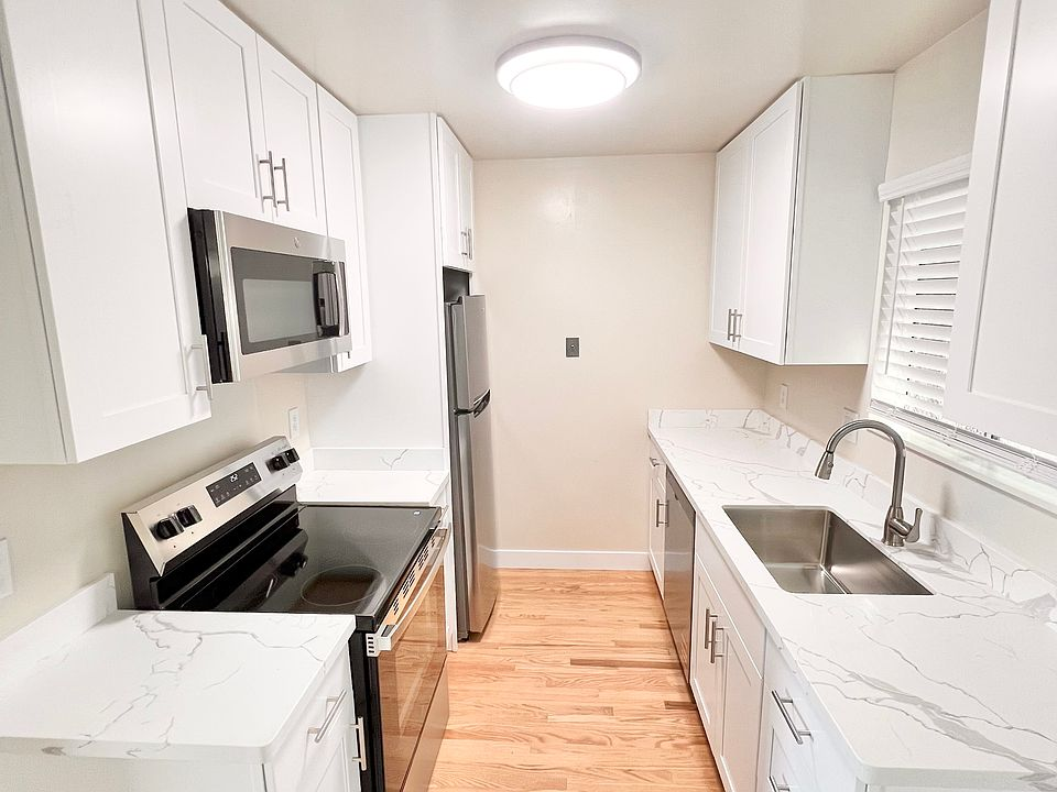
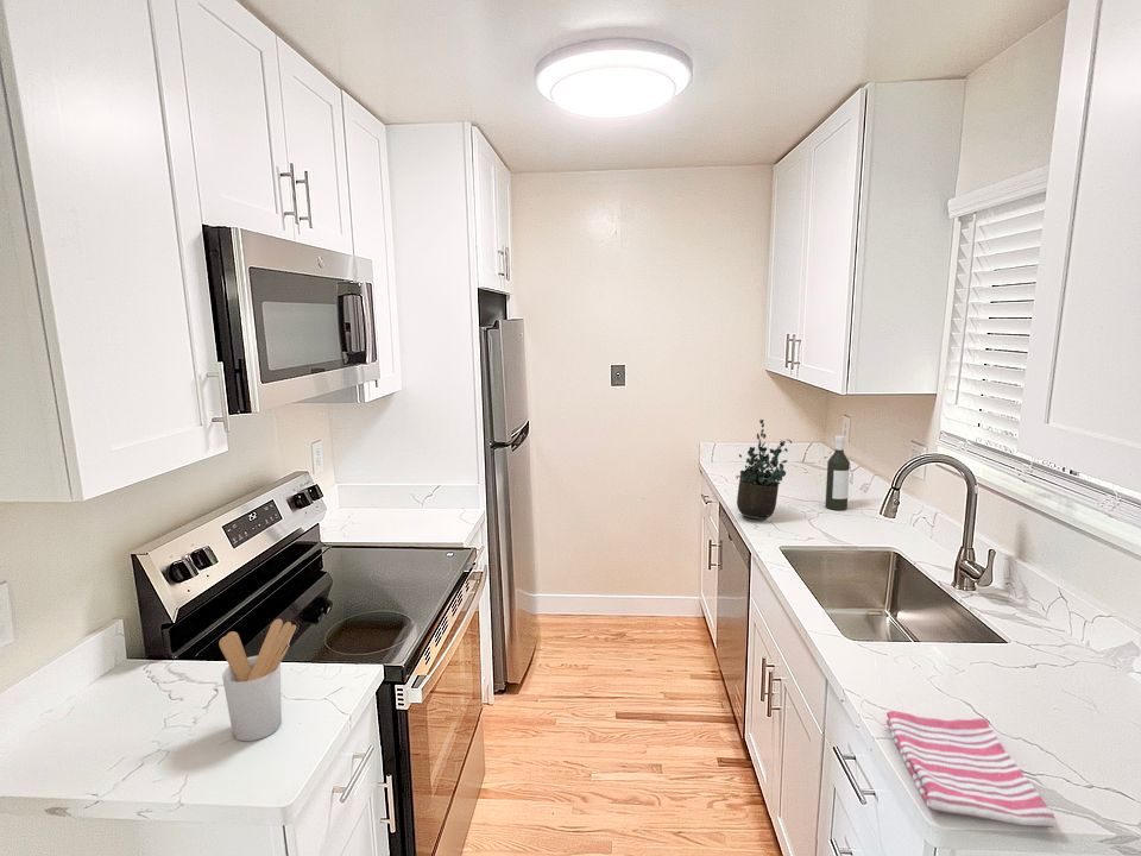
+ potted plant (762, 471)
+ utensil holder (264, 675)
+ bottle (838, 472)
+ dish towel (960, 761)
